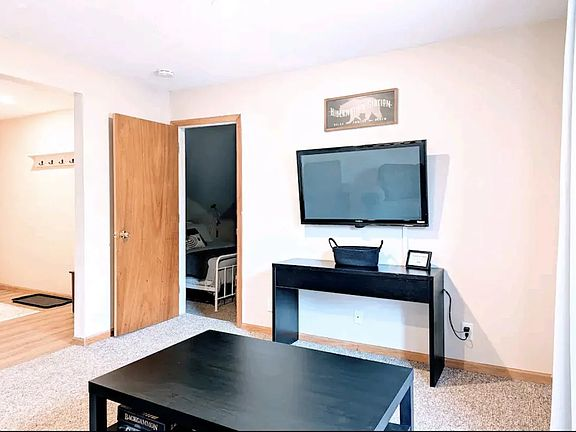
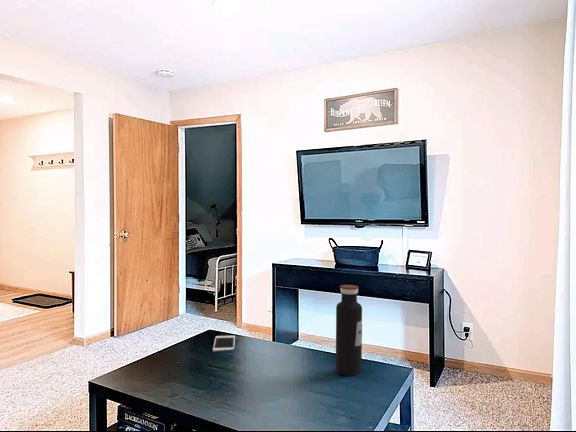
+ water bottle (348, 328)
+ cell phone (224, 343)
